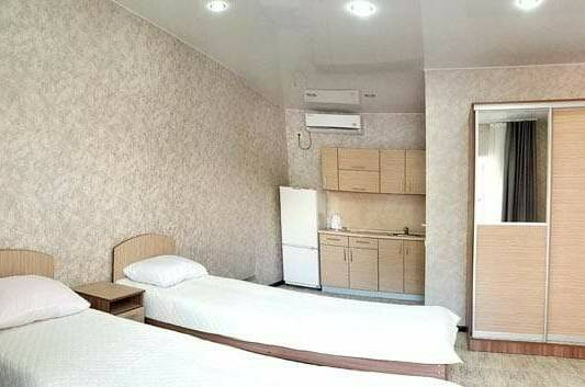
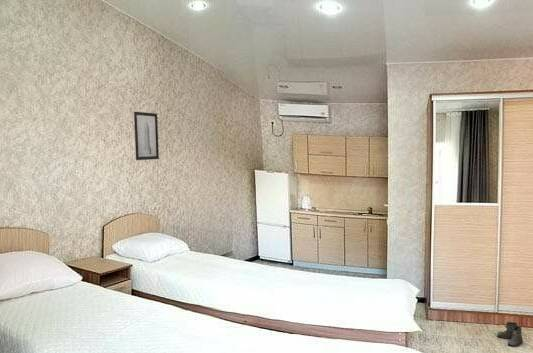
+ boots (510, 332)
+ wall art (146, 136)
